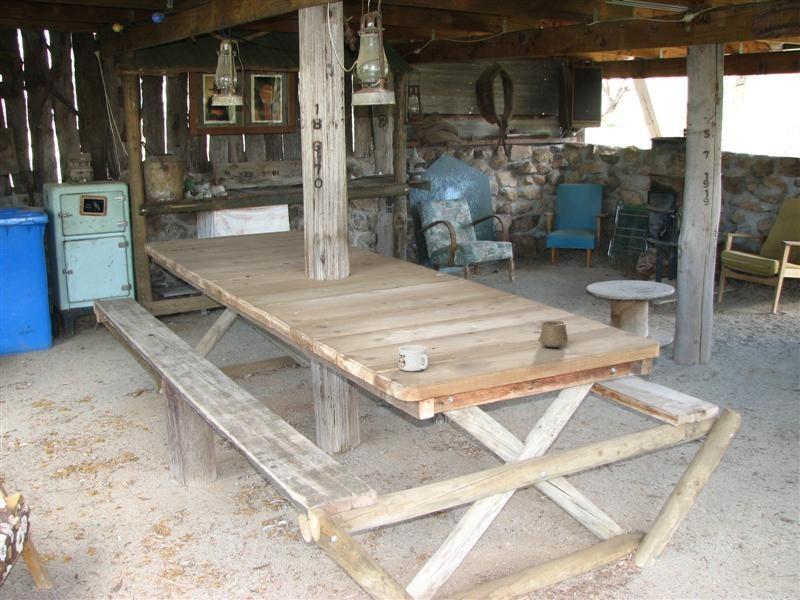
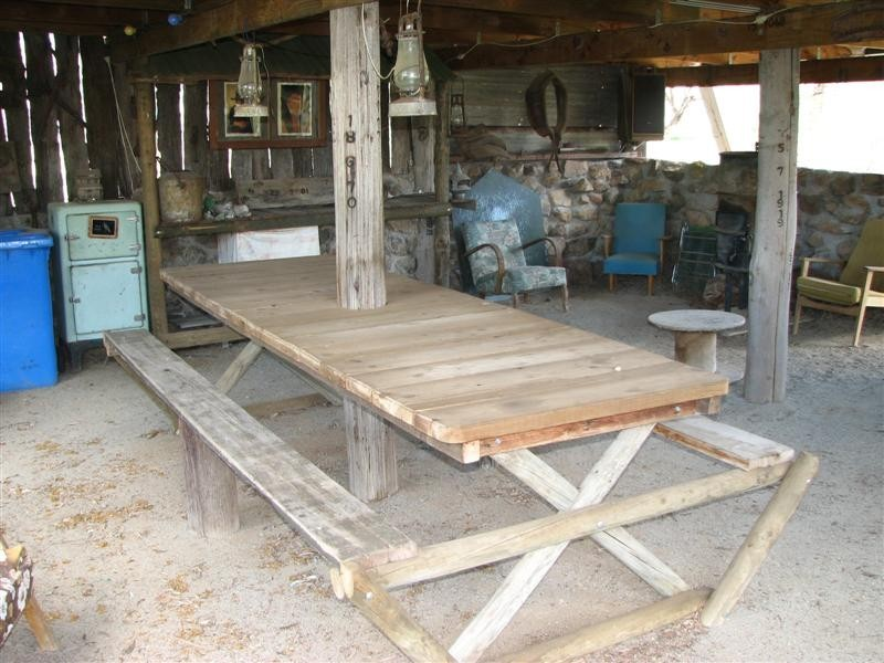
- mug (415, 359)
- cup (553, 334)
